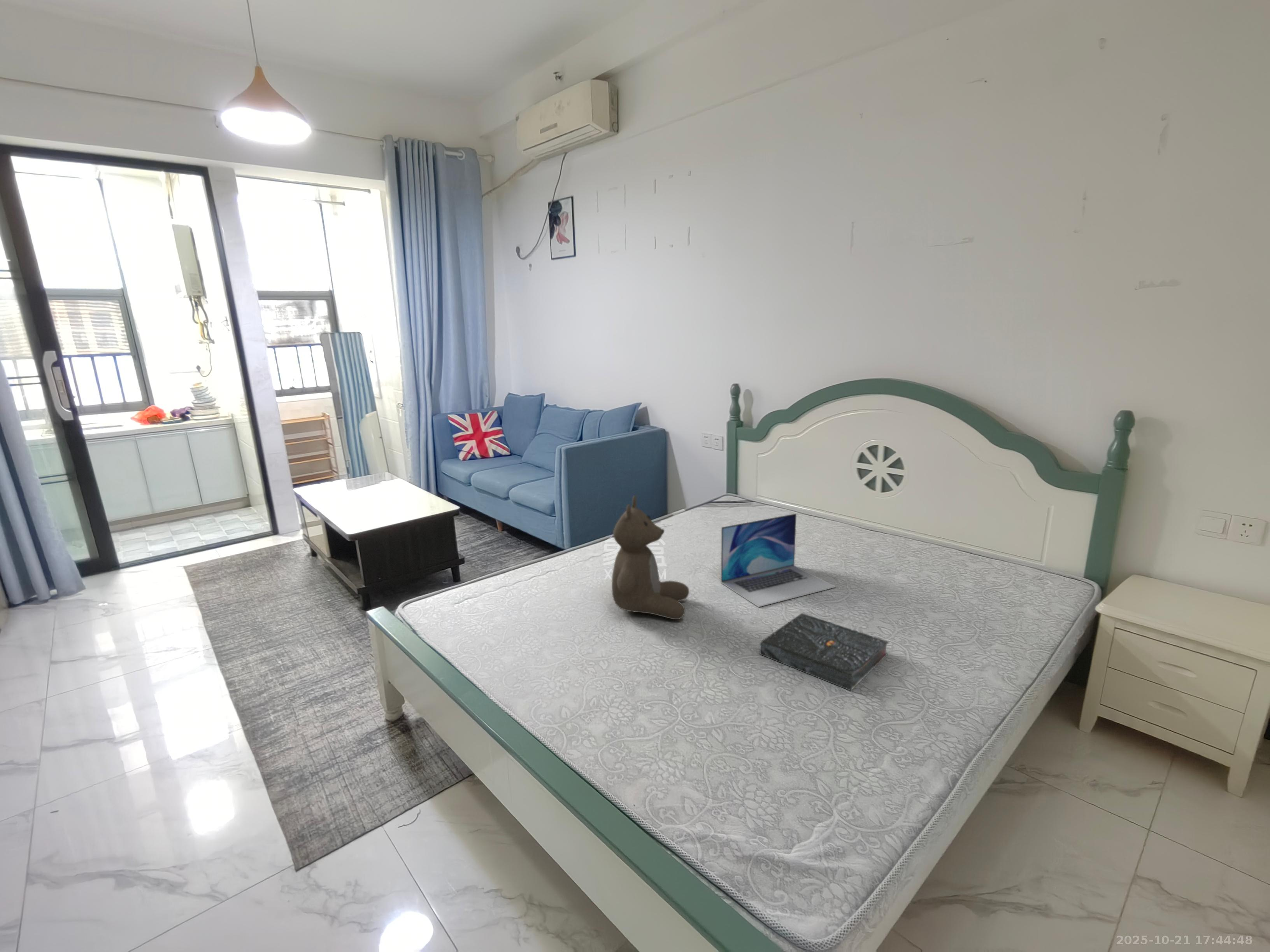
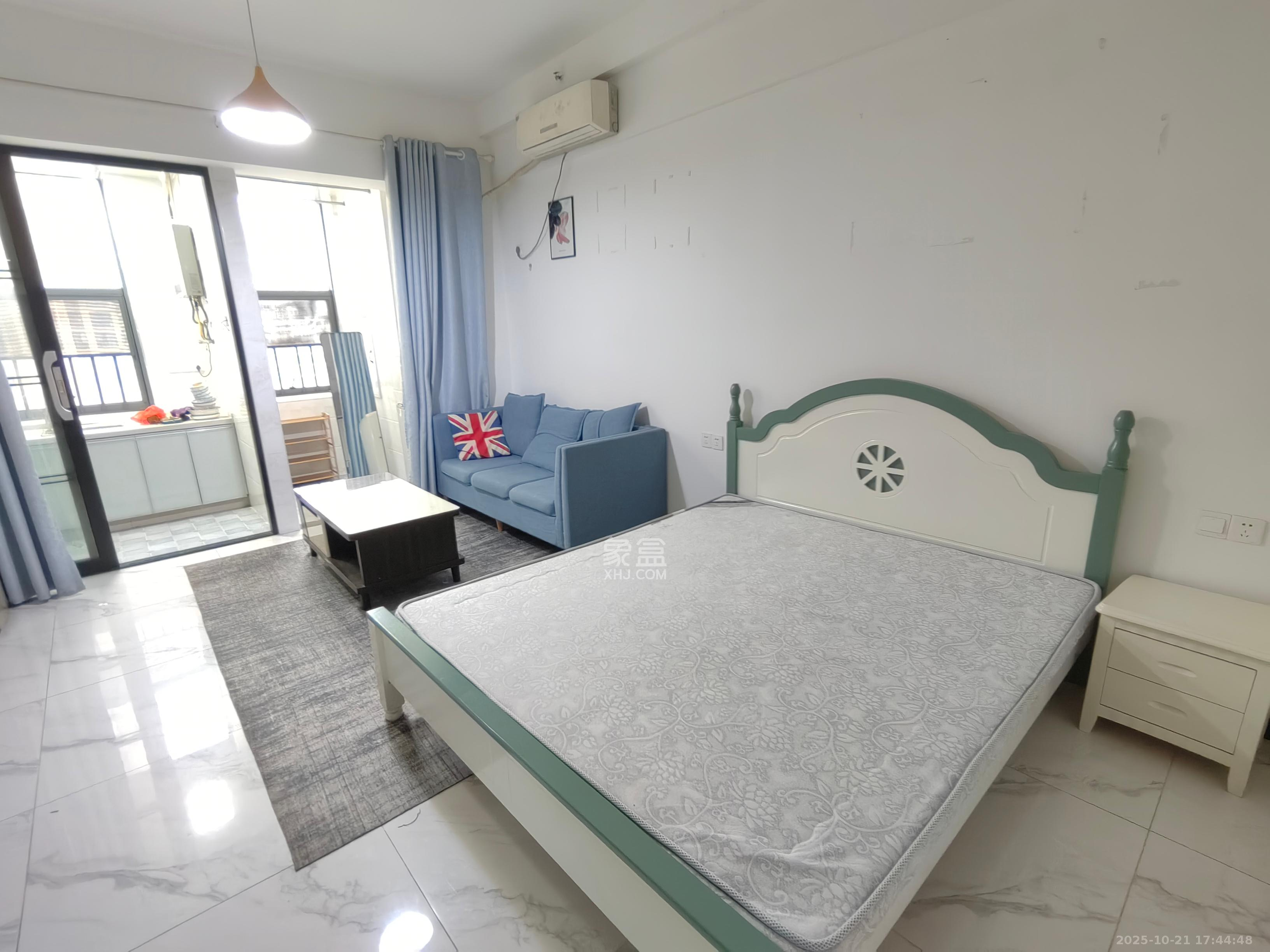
- teddy bear (650, 555)
- book (824, 648)
- laptop (778, 557)
